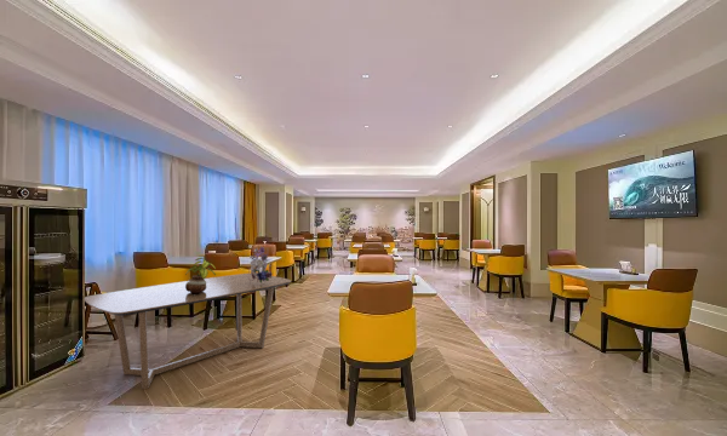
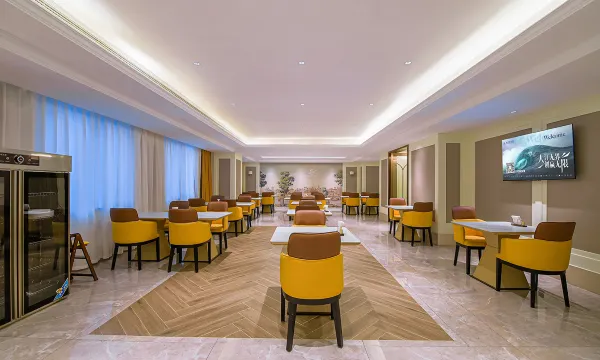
- bouquet (263, 259)
- dining table (199, 302)
- potted plant (200, 275)
